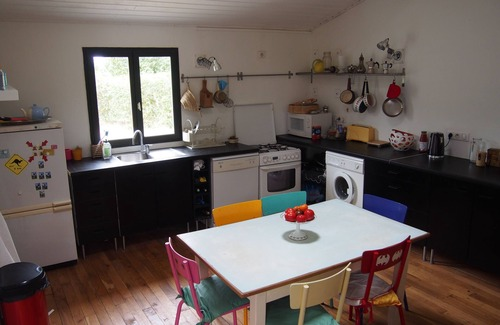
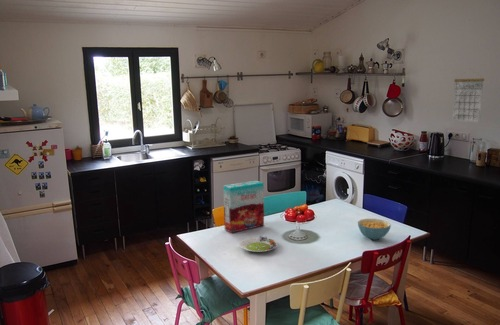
+ cereal box (244, 205)
+ salad plate (258, 245)
+ cereal bowl (373, 230)
+ calendar (467, 95)
